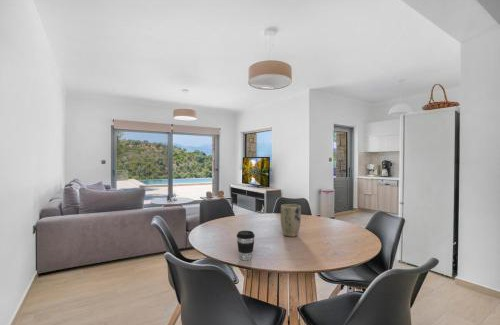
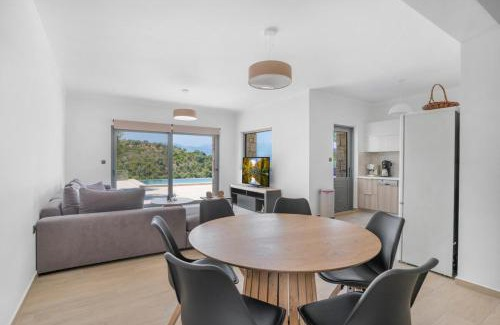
- coffee cup (245, 245)
- plant pot (290, 220)
